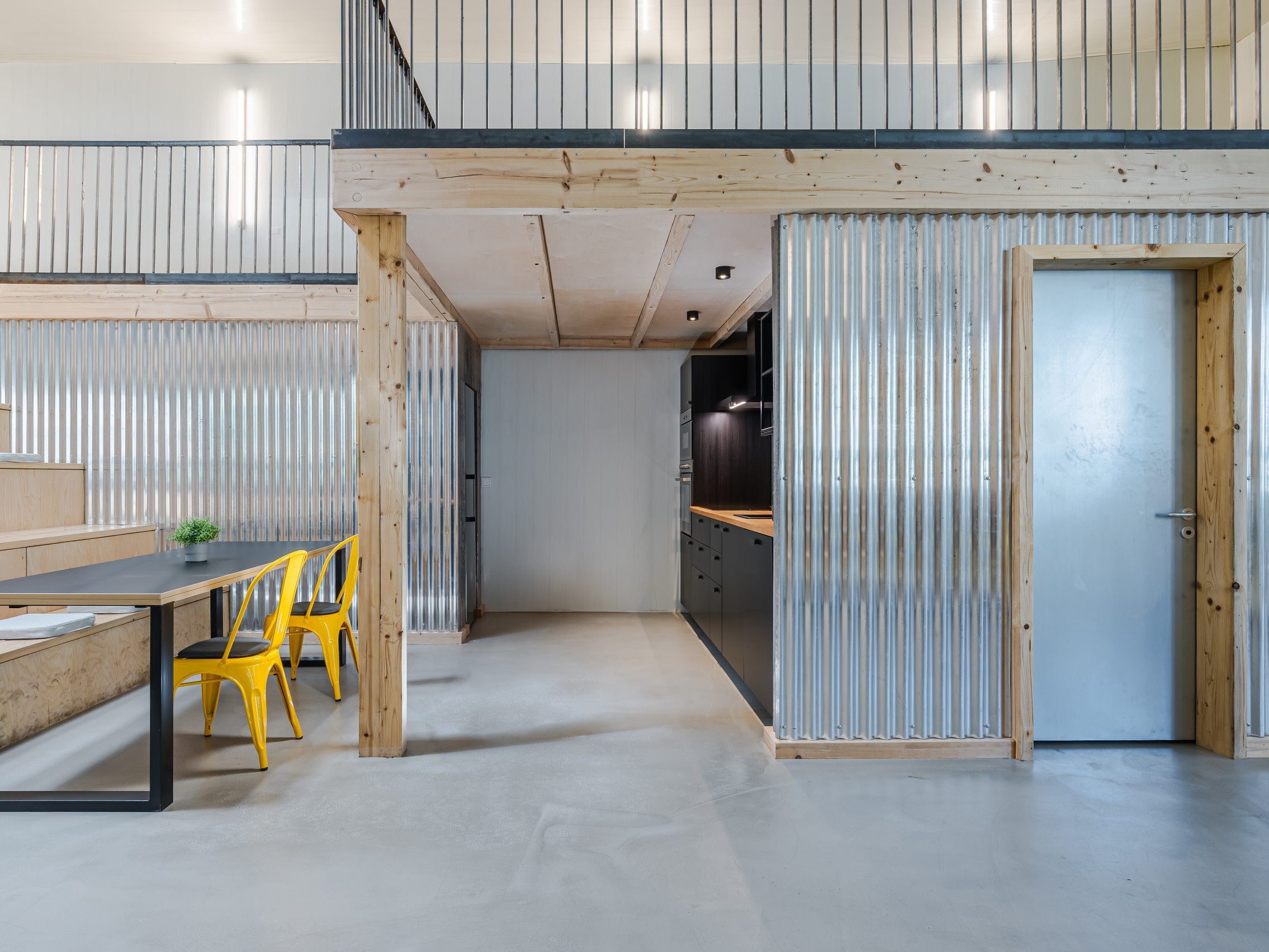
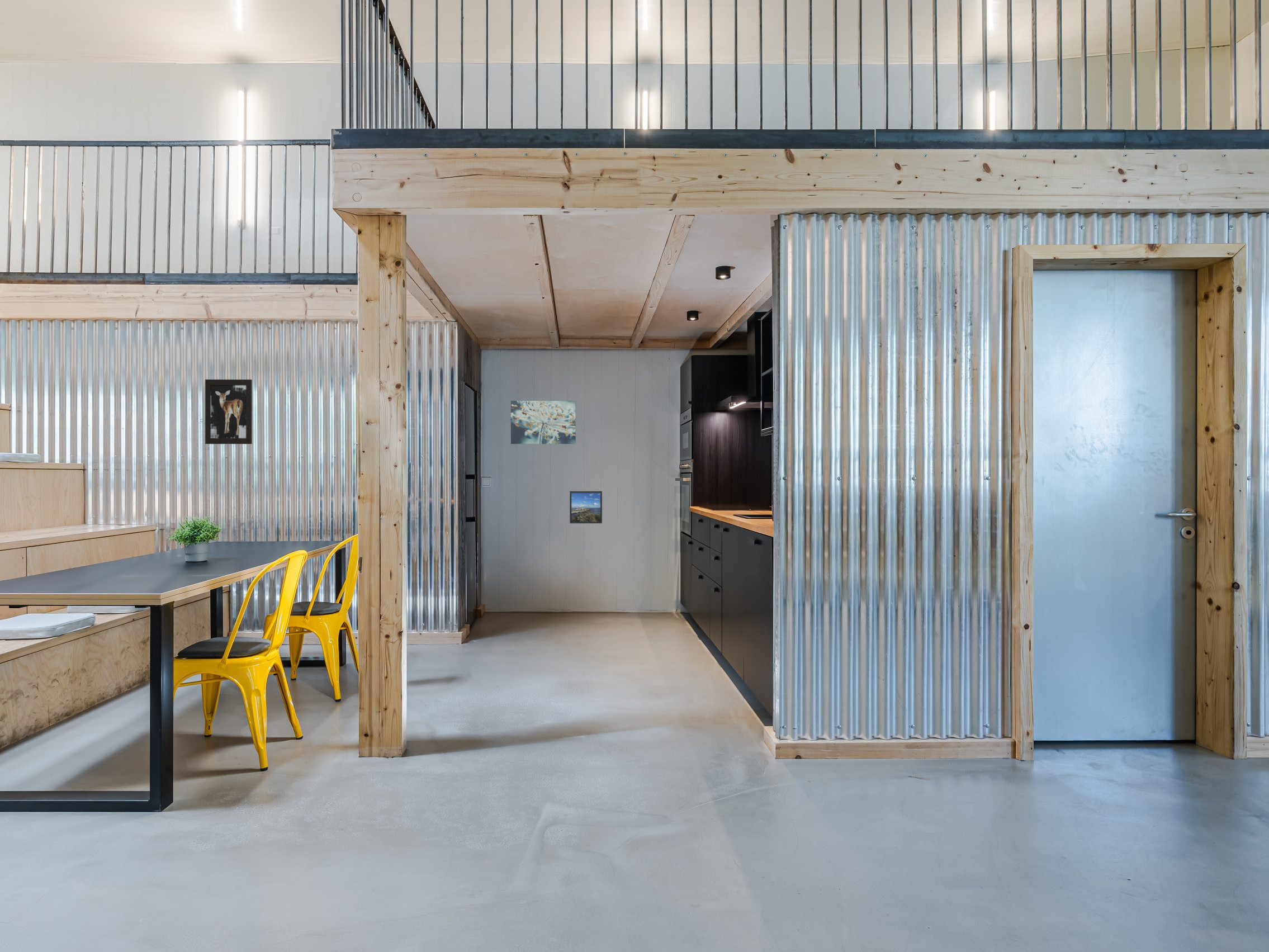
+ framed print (586, 507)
+ wall art (543, 422)
+ wall art (228, 411)
